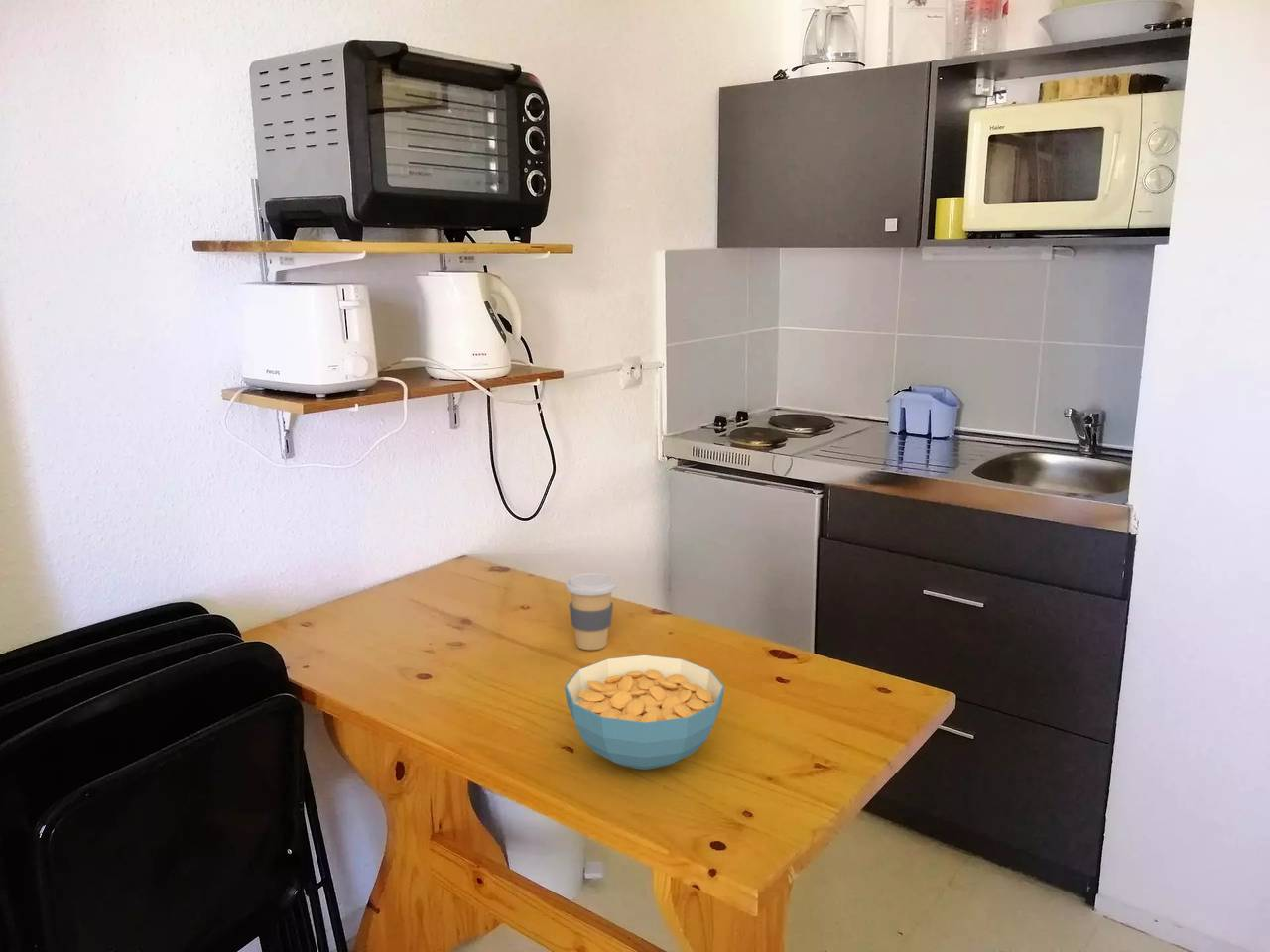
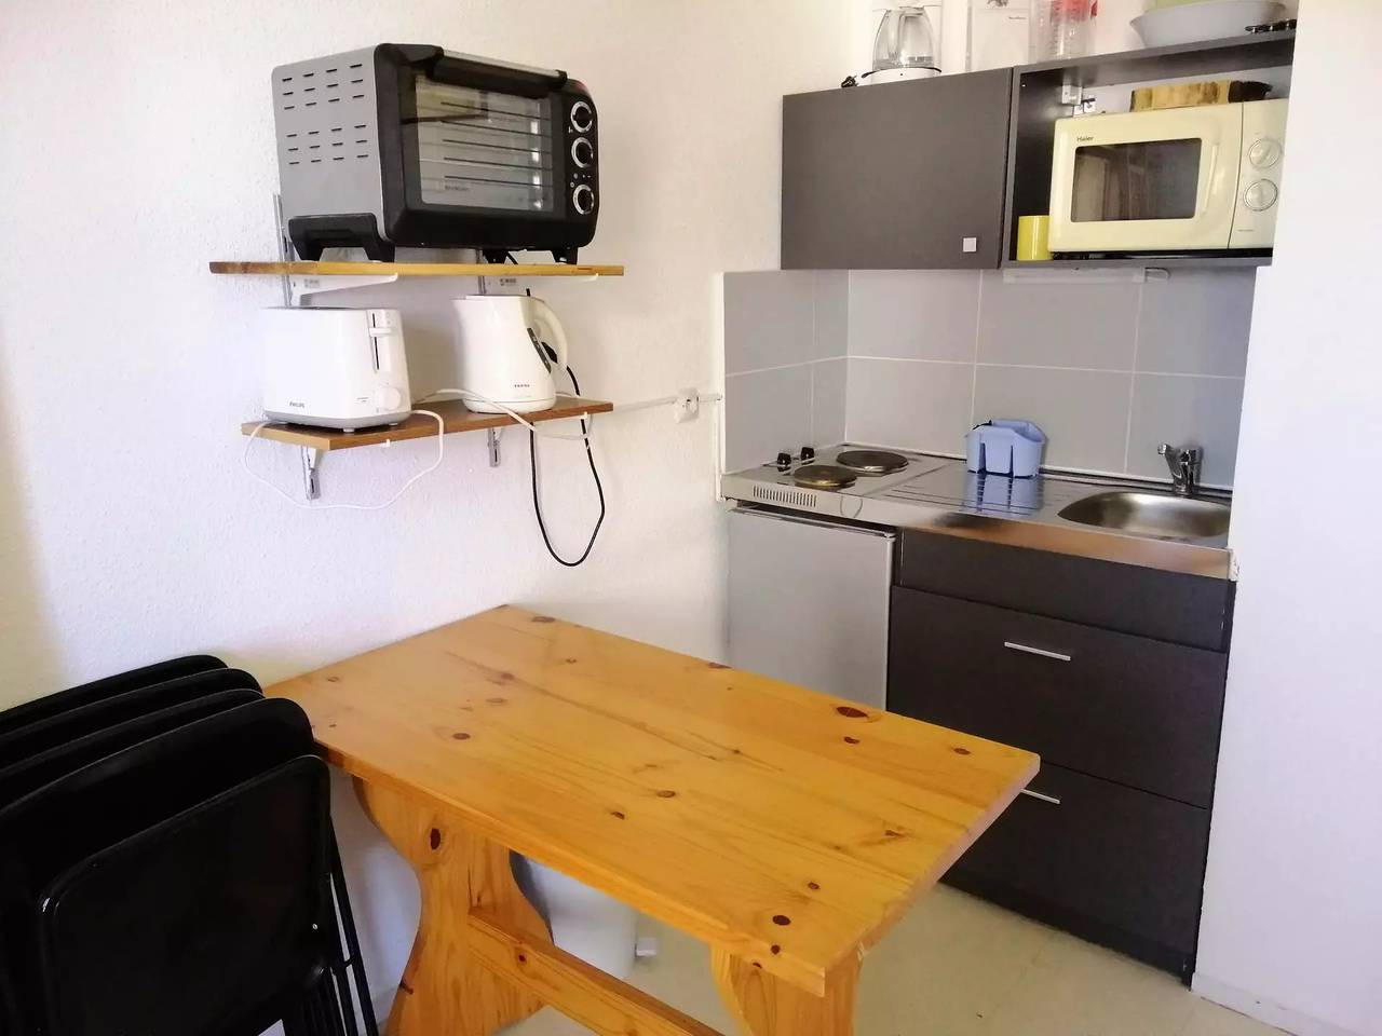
- coffee cup (591, 612)
- cereal bowl (644, 722)
